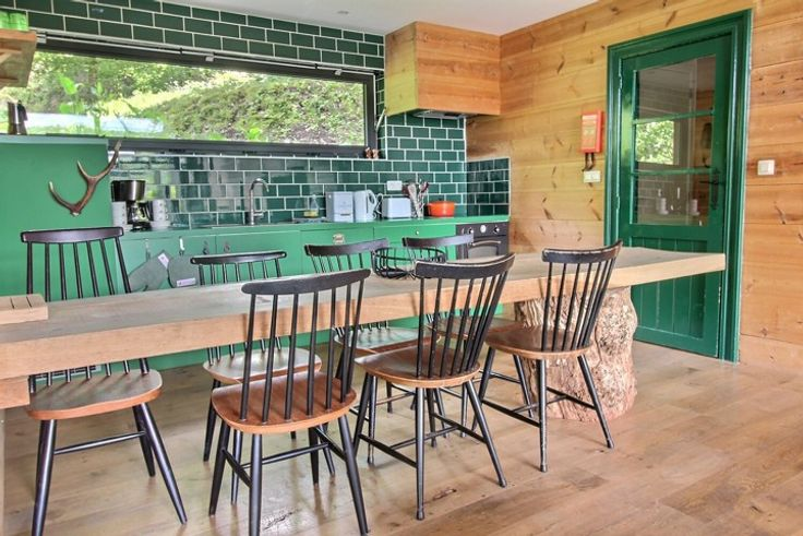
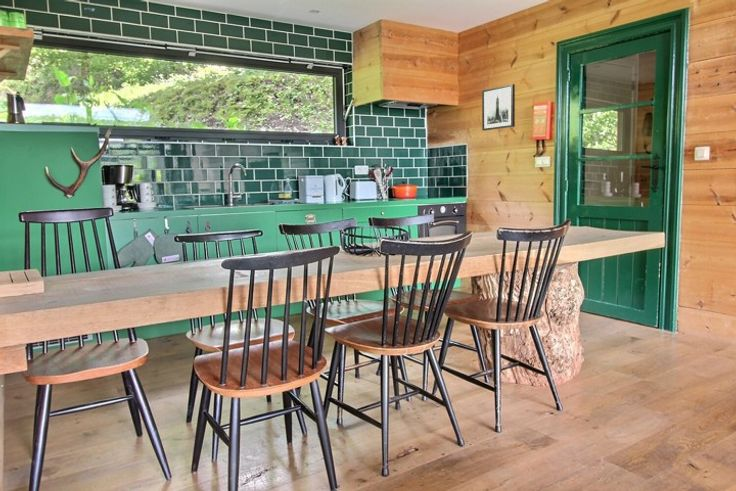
+ wall art (497, 108)
